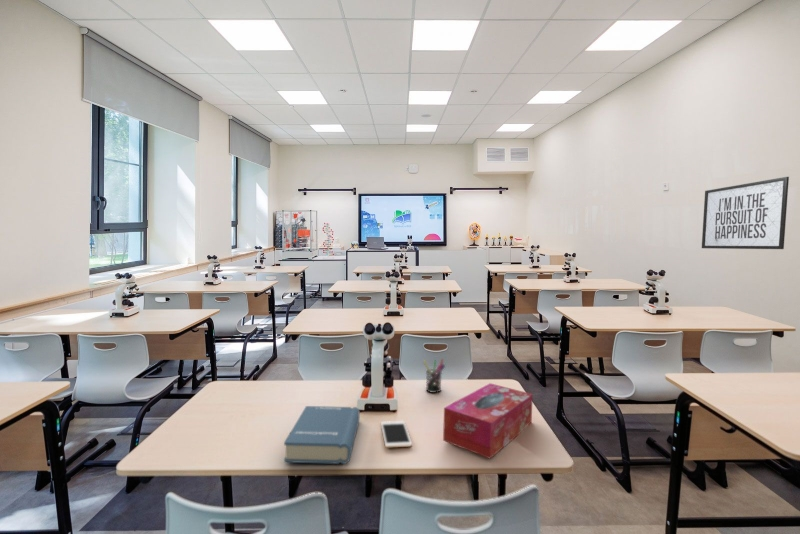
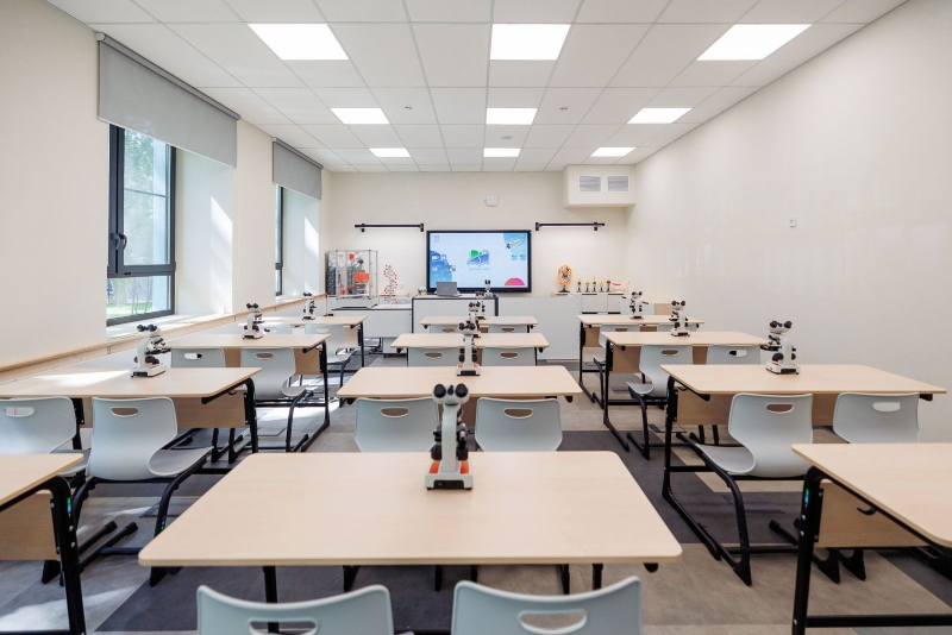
- mirror (740, 216)
- cell phone (395, 433)
- hardback book (325, 432)
- pen holder (434, 373)
- tissue box (490, 416)
